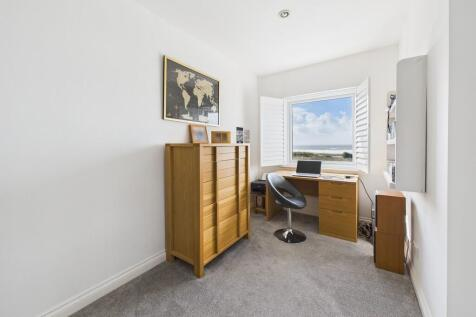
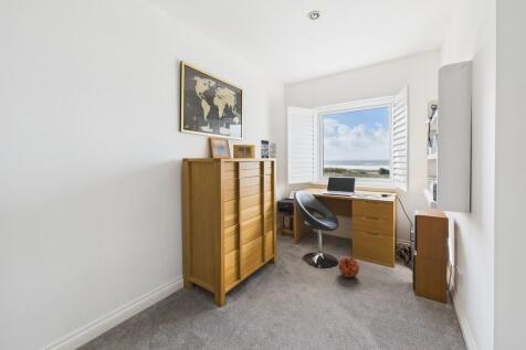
+ decorative ball (348, 266)
